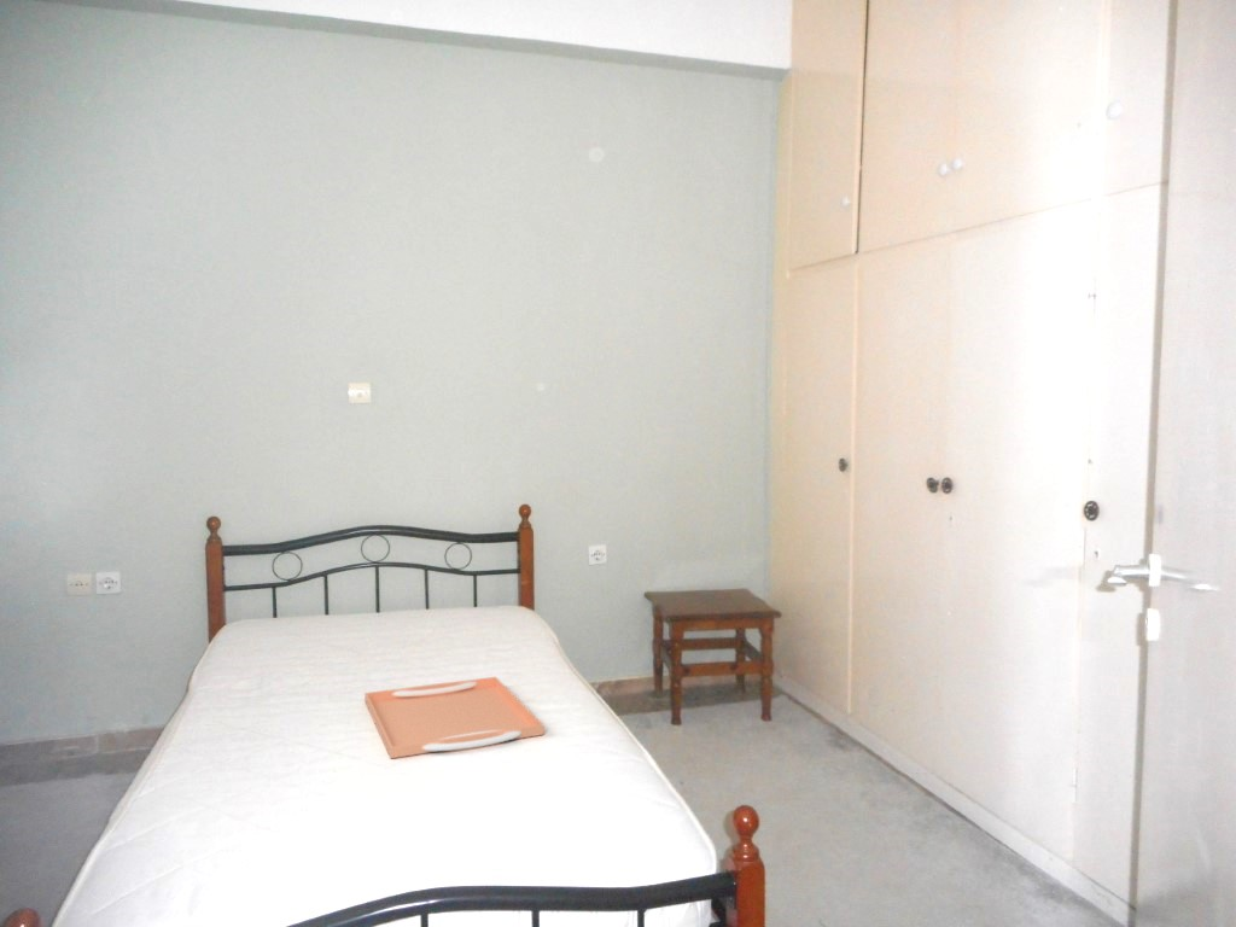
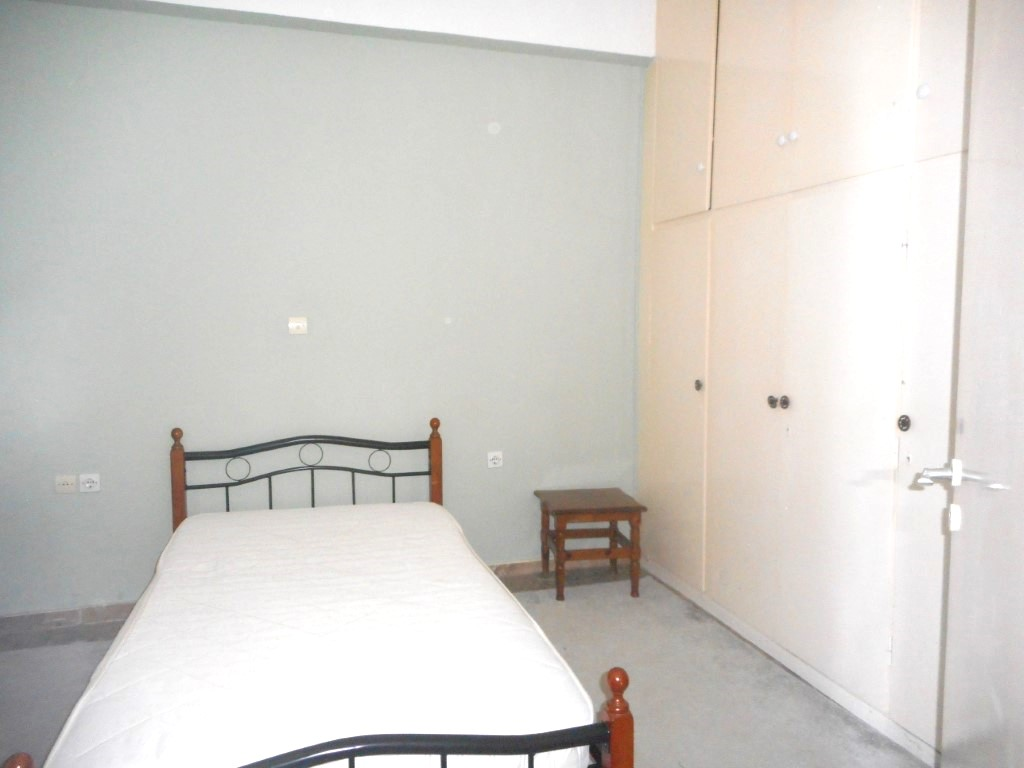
- serving tray (449, 712)
